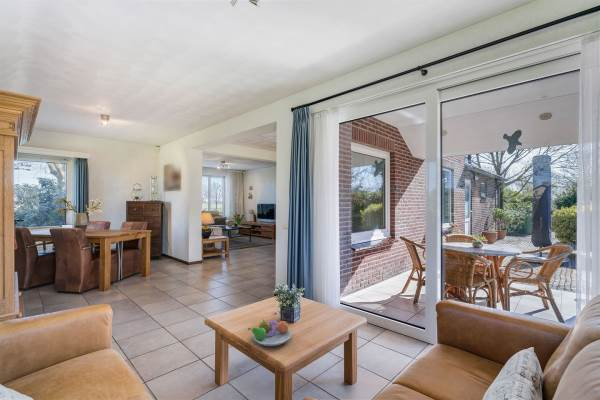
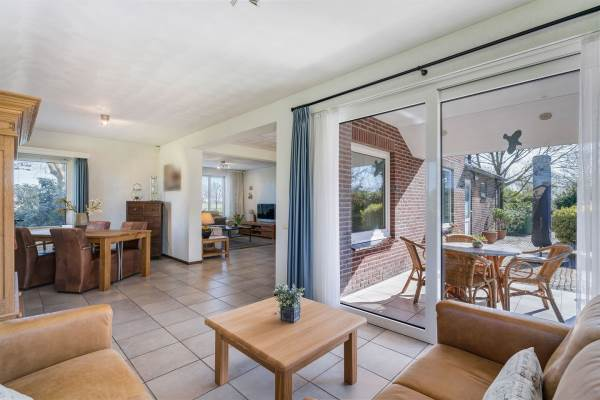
- fruit bowl (270, 330)
